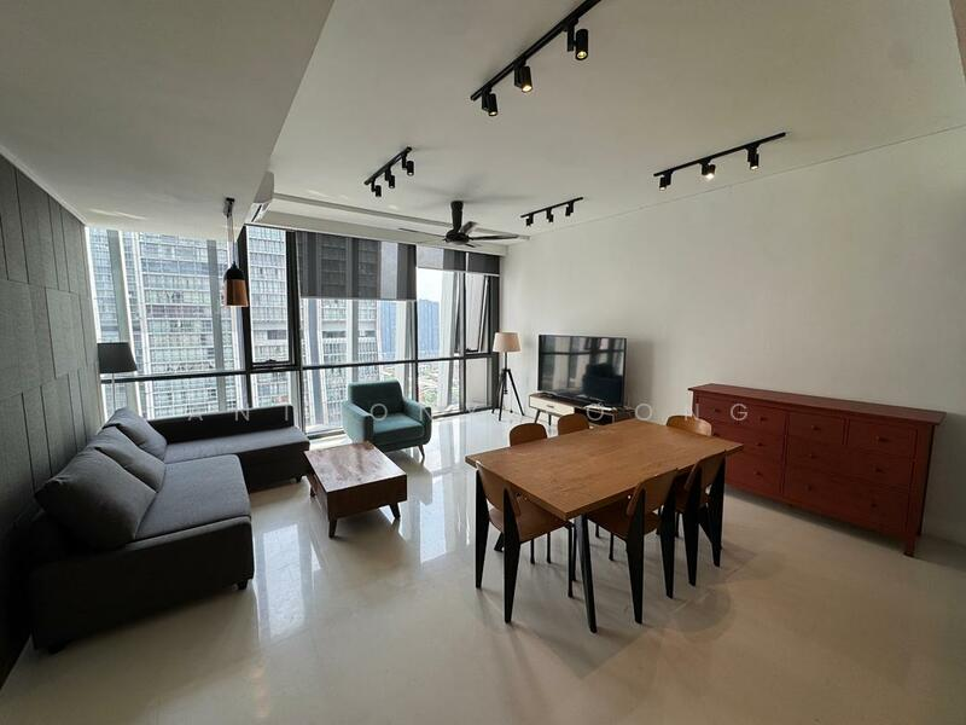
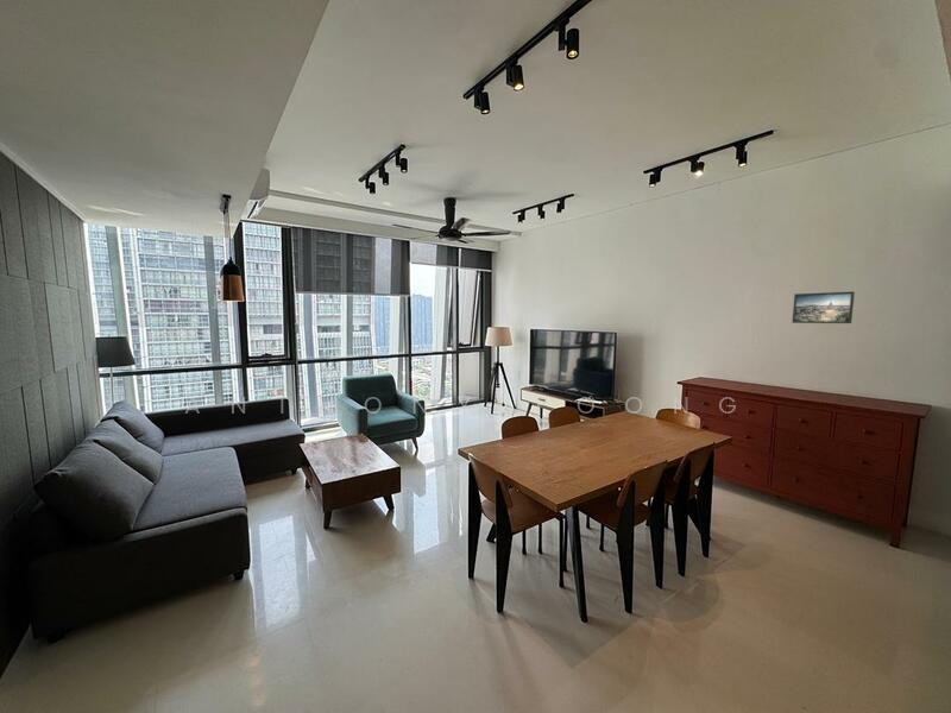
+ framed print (821, 308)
